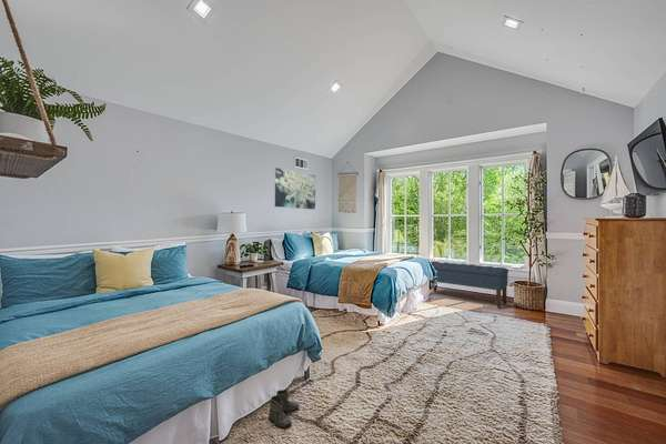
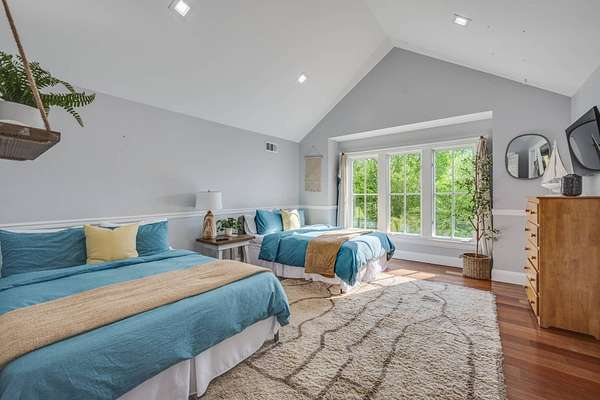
- wall art (296, 190)
- boots (283, 405)
- bench (463, 281)
